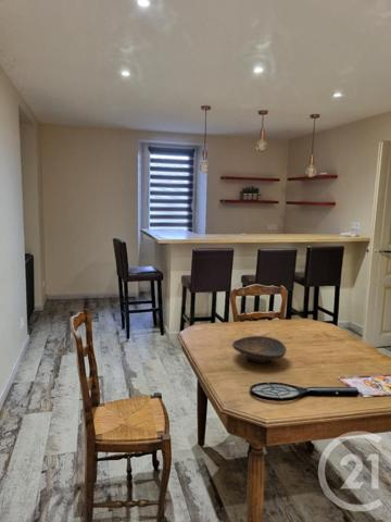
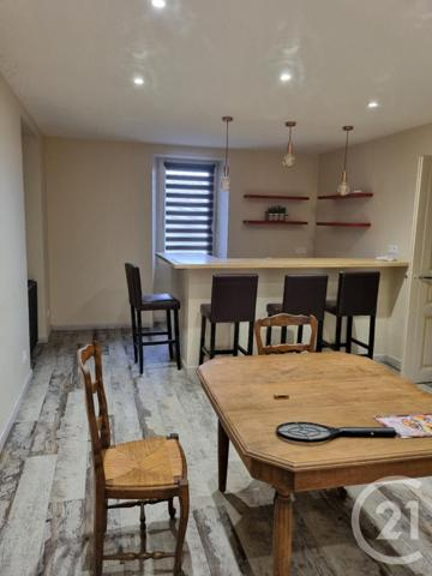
- decorative bowl (257, 350)
